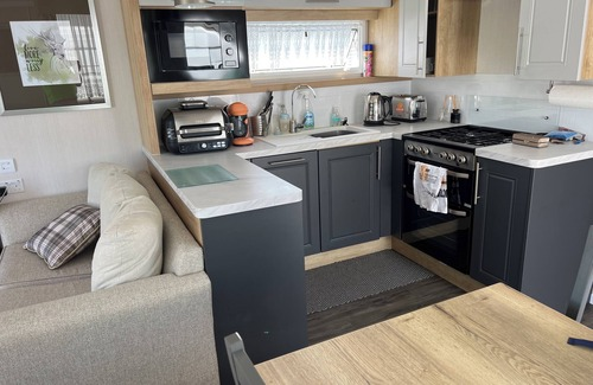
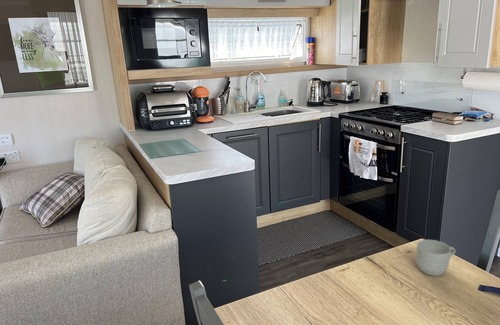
+ mug (436, 257)
